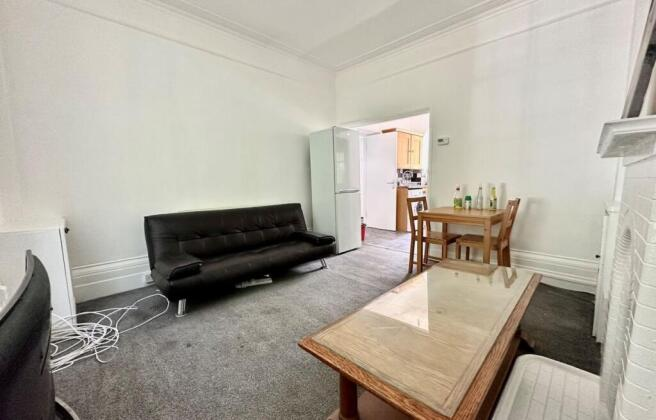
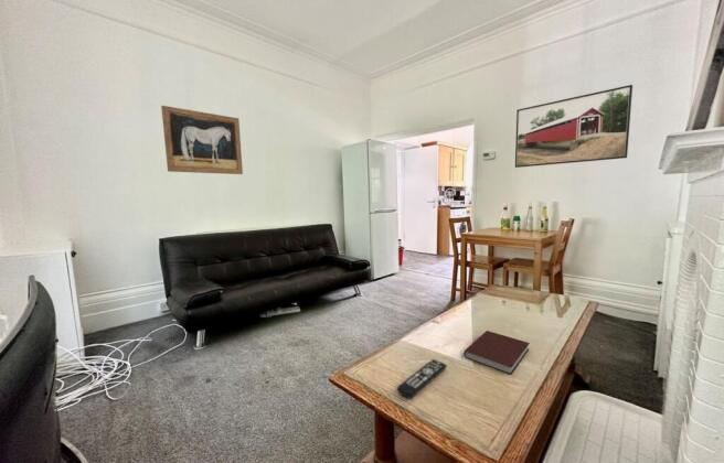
+ remote control (423, 377)
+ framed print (566, 131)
+ wall art (205, 142)
+ notebook (497, 349)
